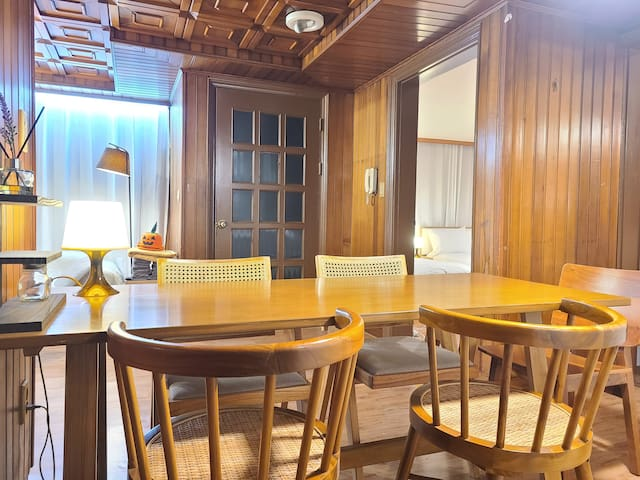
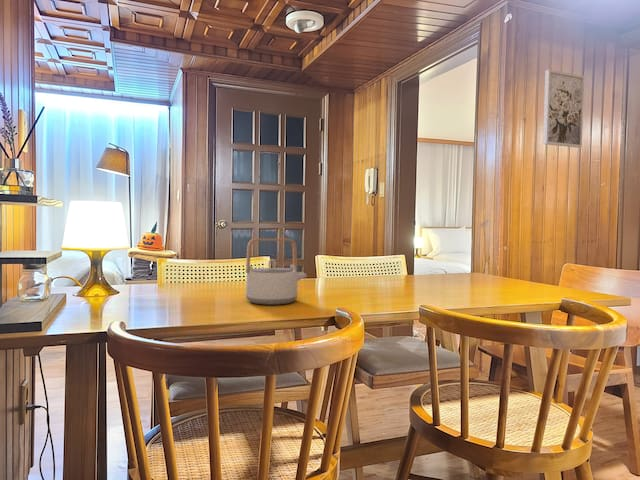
+ wall art (564, 109)
+ teapot (276, 269)
